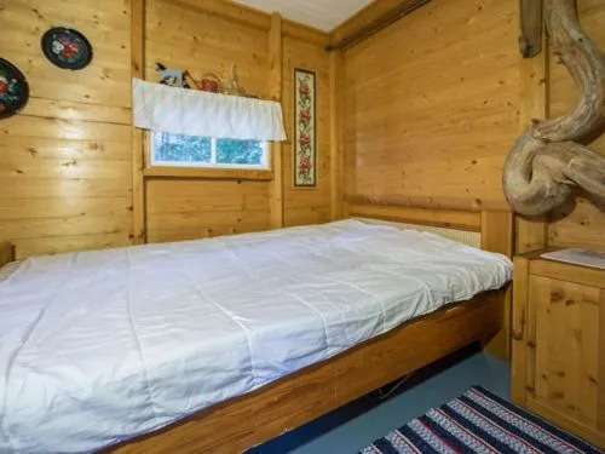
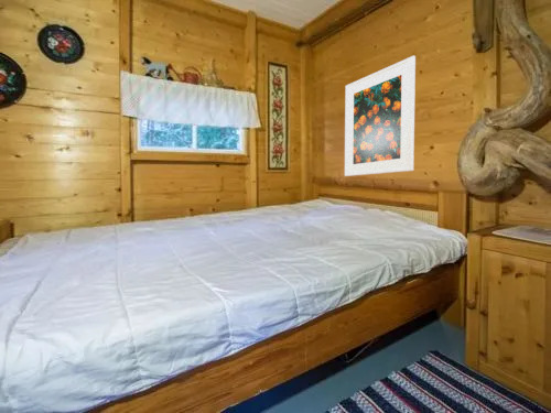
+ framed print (375, 123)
